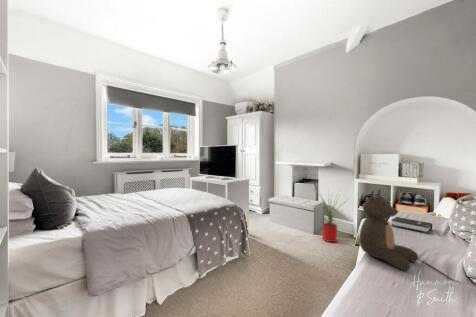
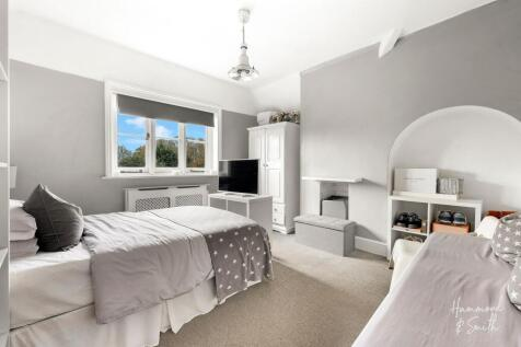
- stuffed bear (386, 224)
- house plant (330, 215)
- hardback book (411, 224)
